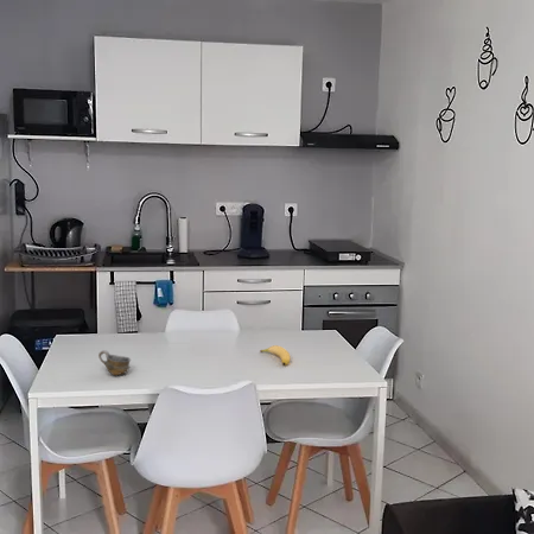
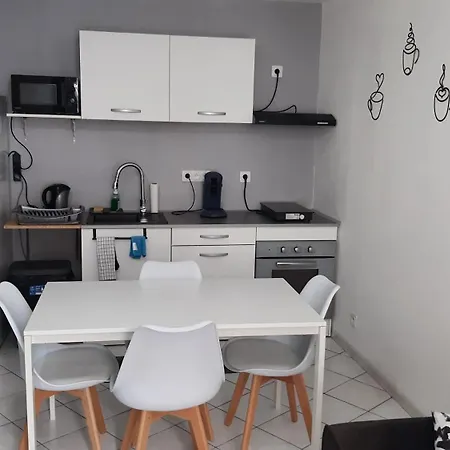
- cup (116, 362)
- banana (276, 354)
